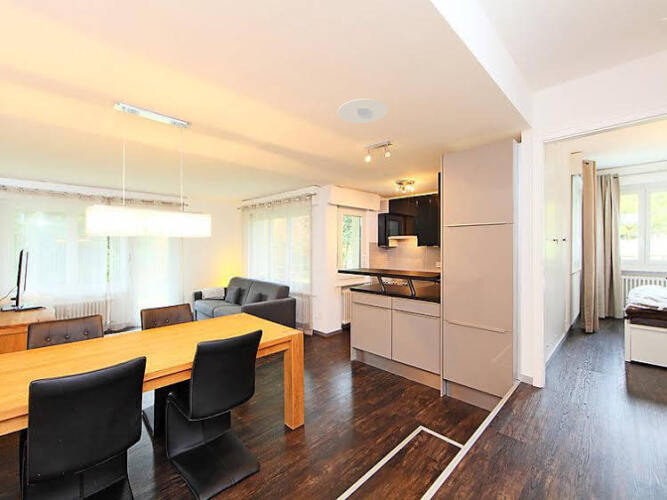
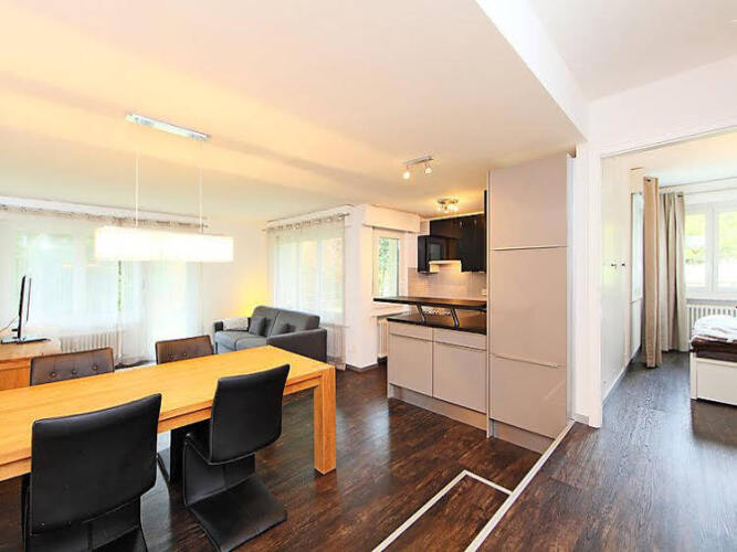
- recessed light (362, 109)
